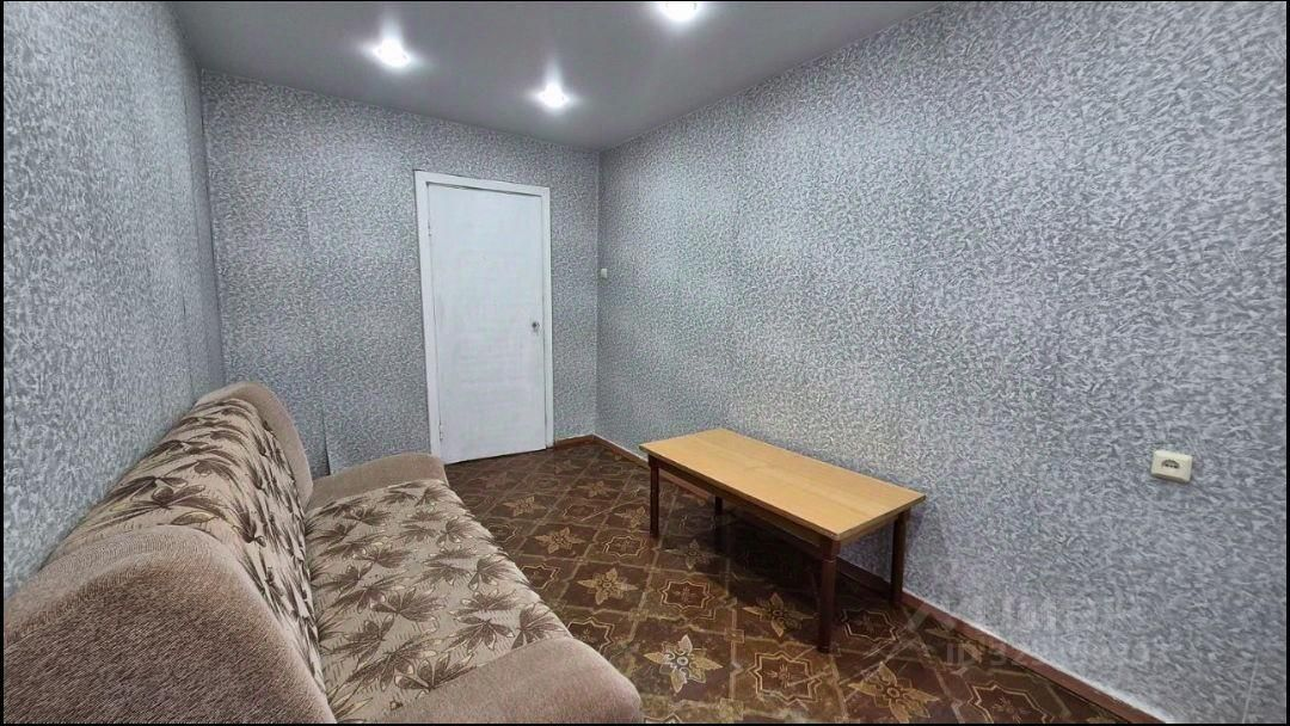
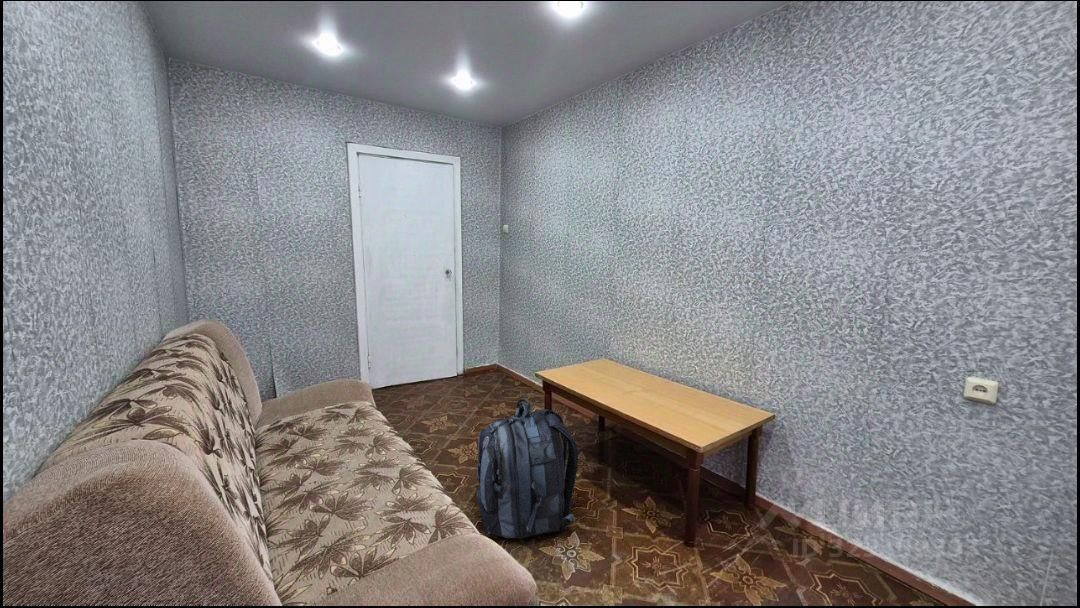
+ backpack (525, 458)
